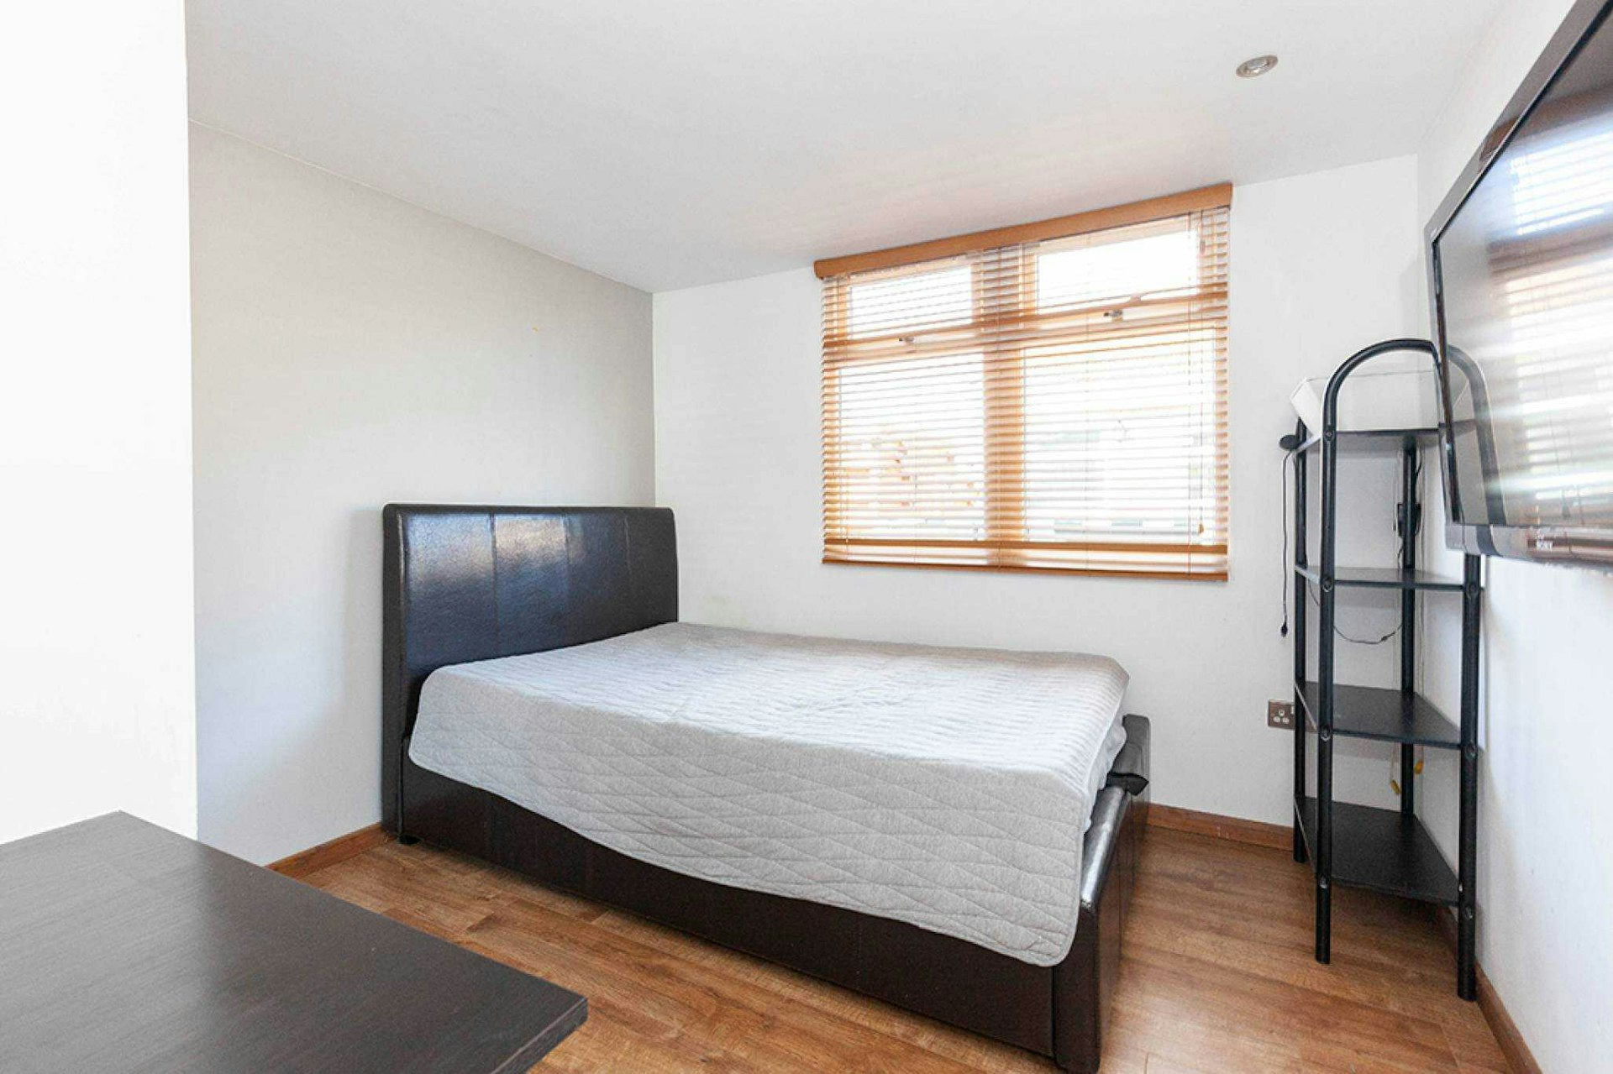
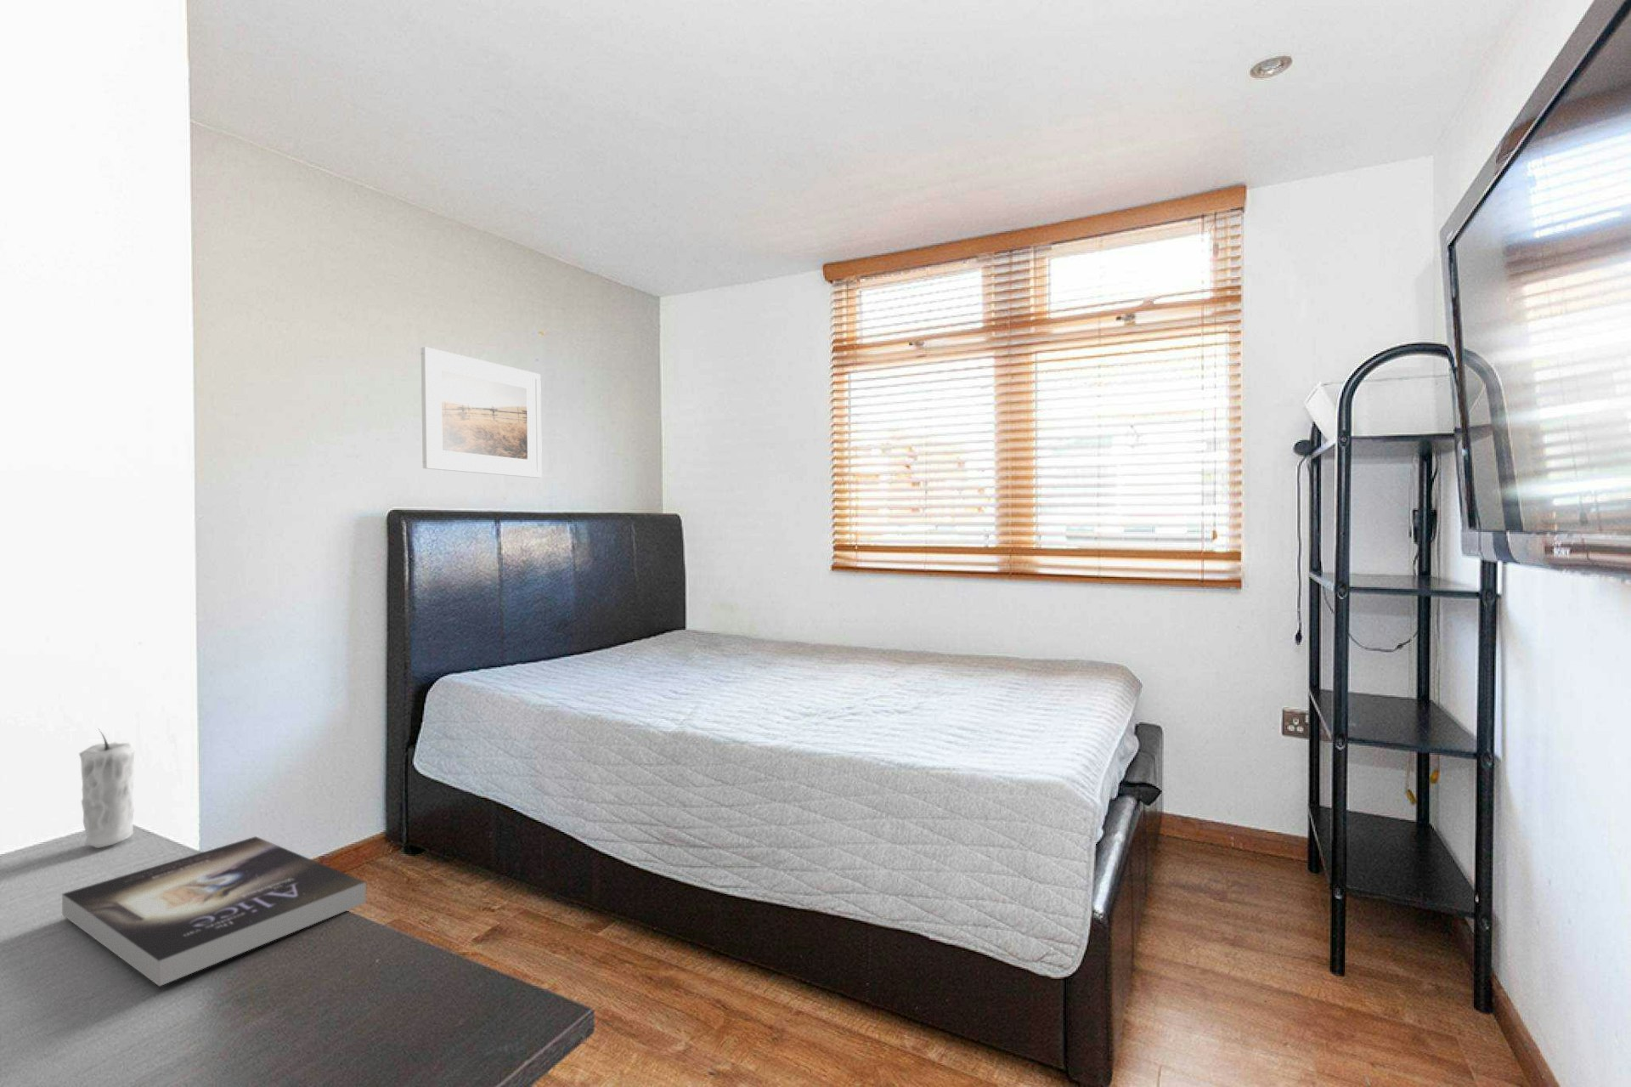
+ book (216, 898)
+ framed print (486, 417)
+ candle (109, 782)
